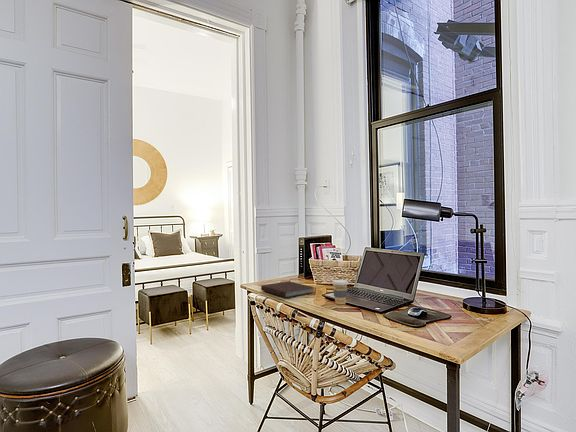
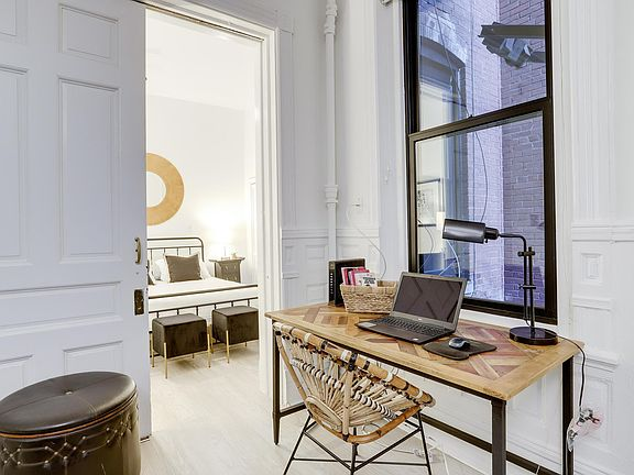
- coffee cup (340, 292)
- notebook (287, 288)
